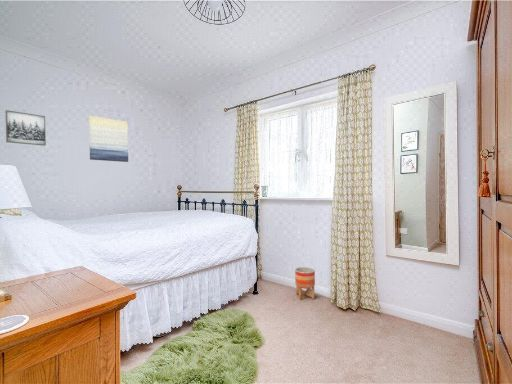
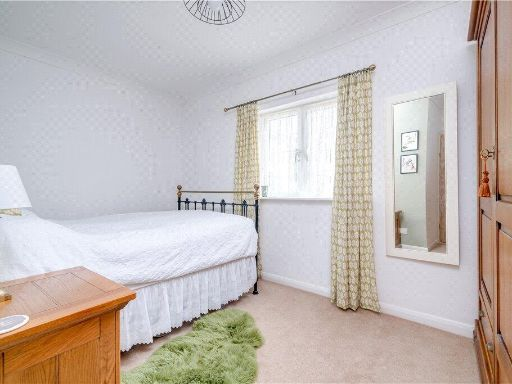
- wall art (26, 128)
- planter (305, 283)
- wall art (109, 140)
